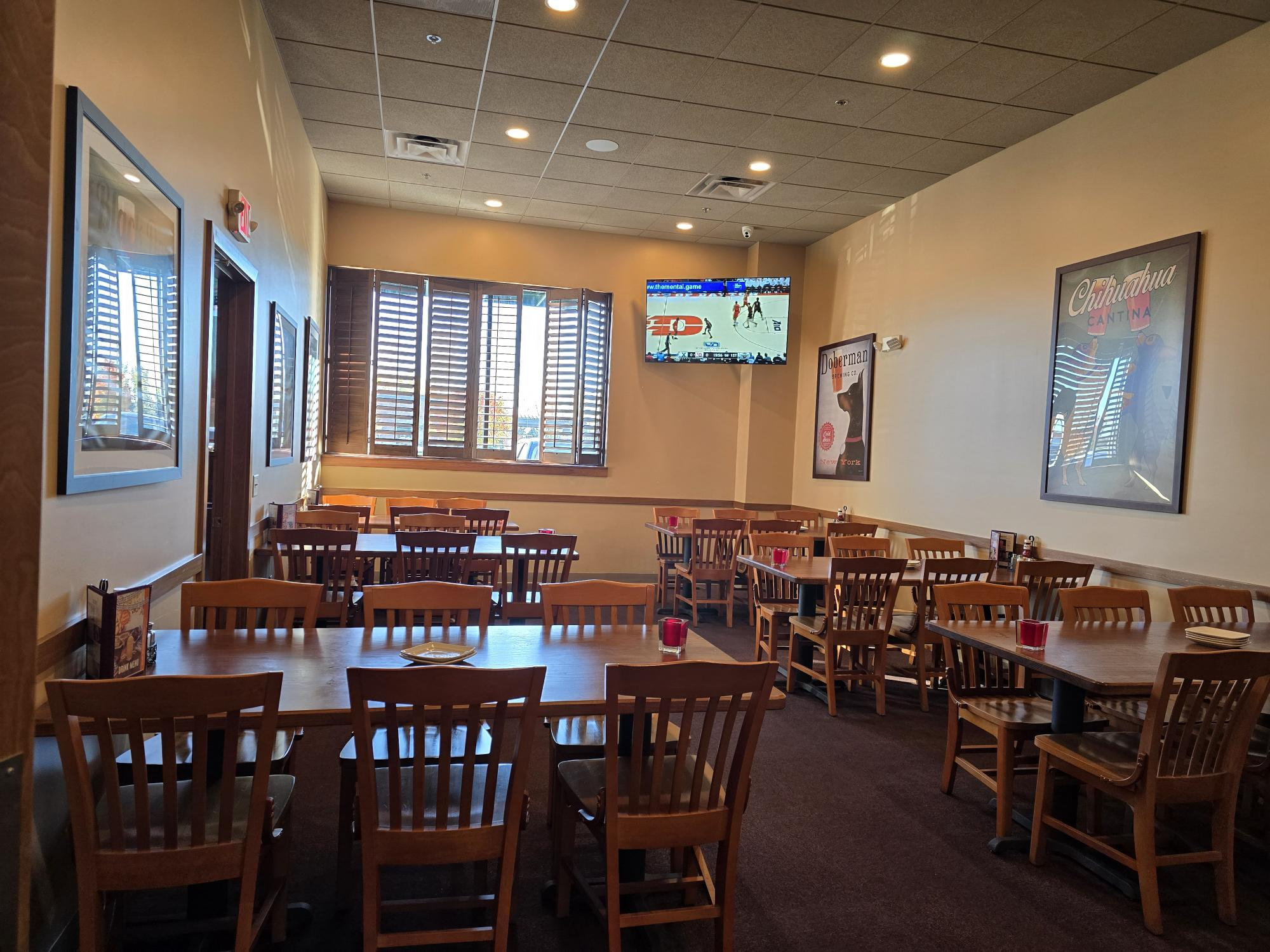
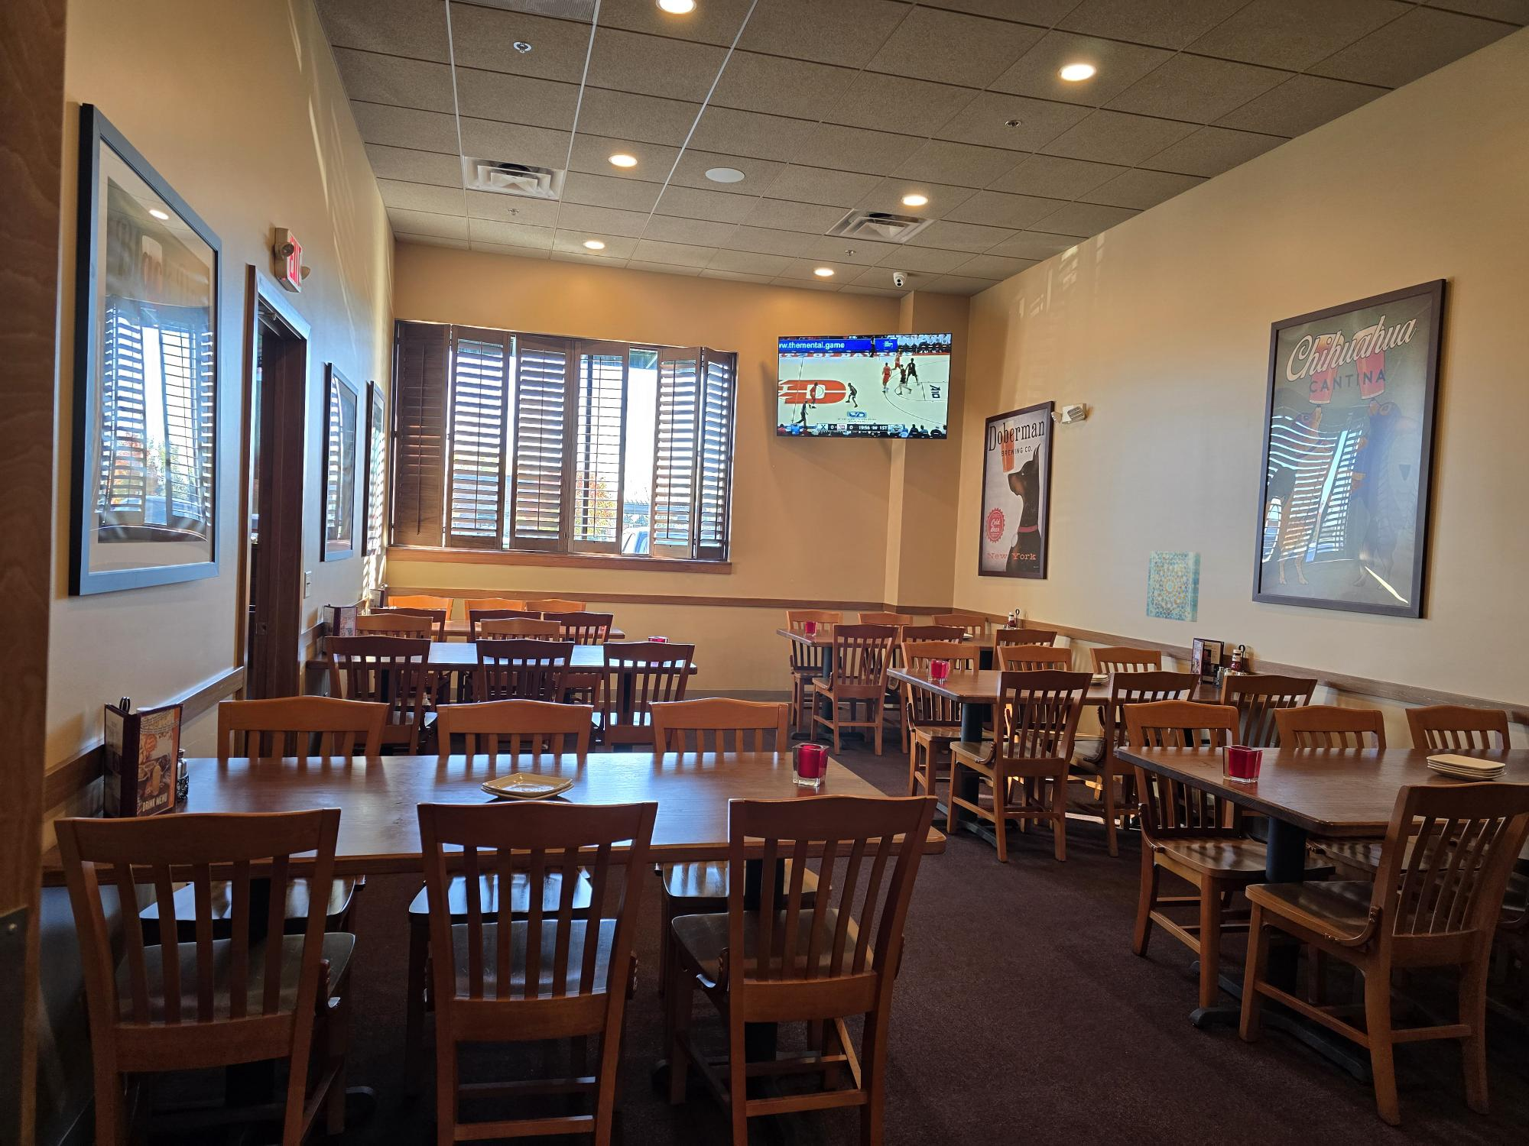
+ wall art (1171, 585)
